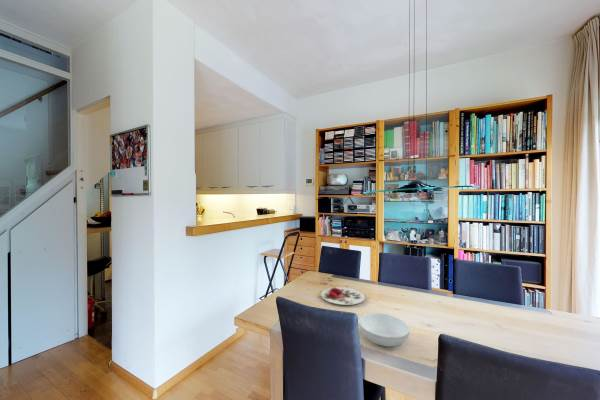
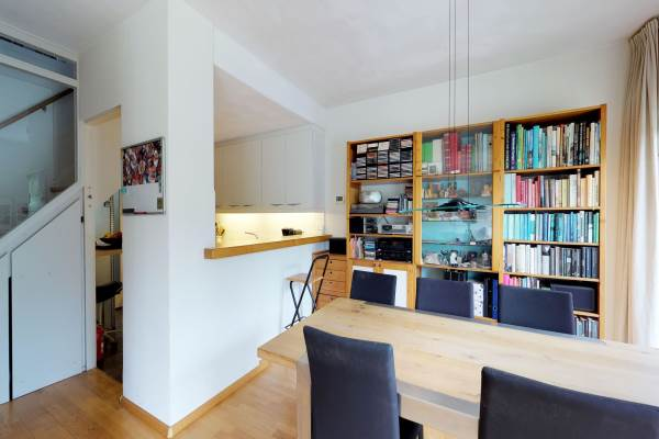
- plate (342, 294)
- serving bowl (383, 331)
